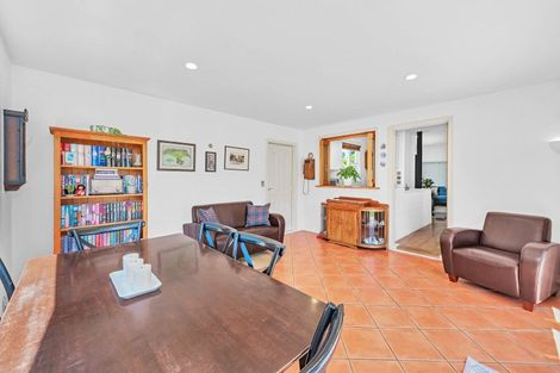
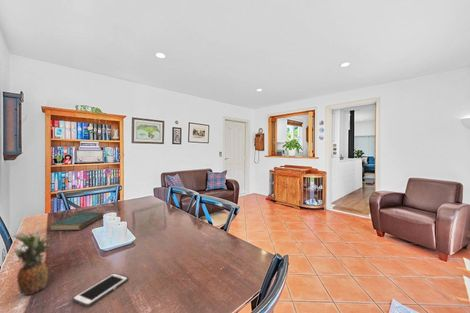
+ fruit (35, 259)
+ cell phone (102, 288)
+ book (79, 220)
